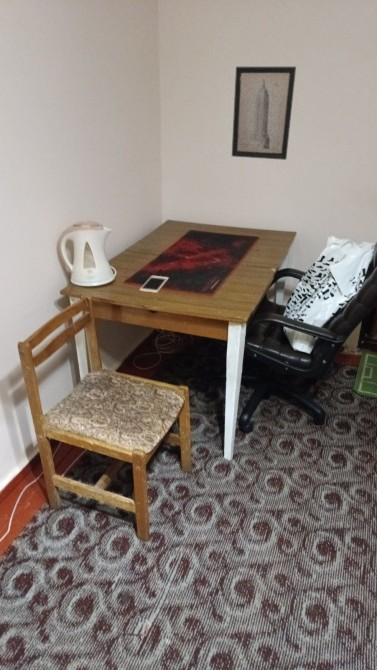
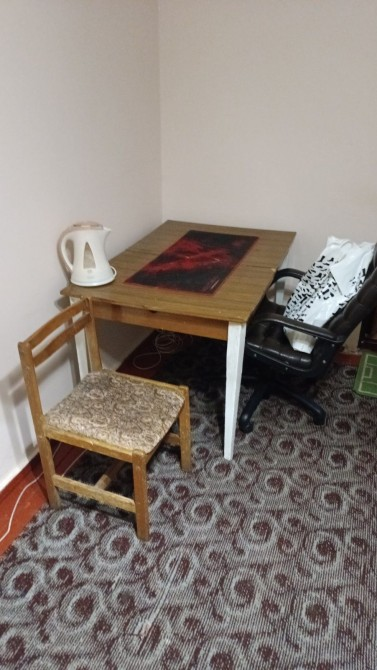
- cell phone (154, 283)
- wall art (261, 114)
